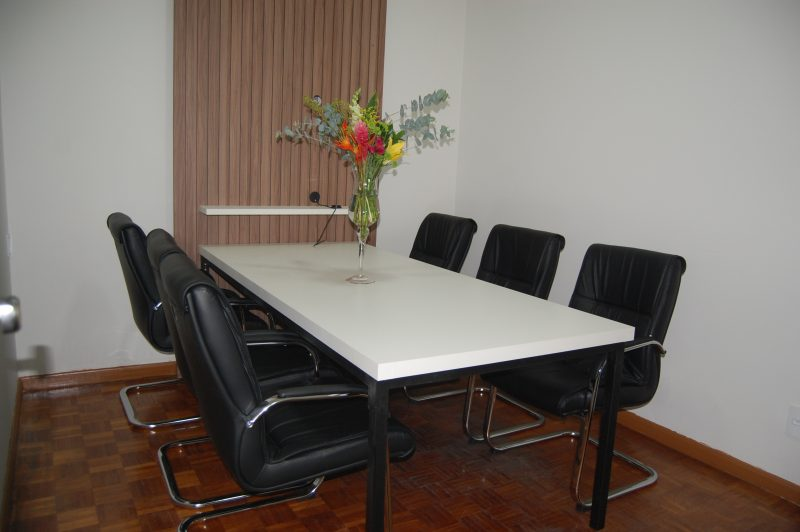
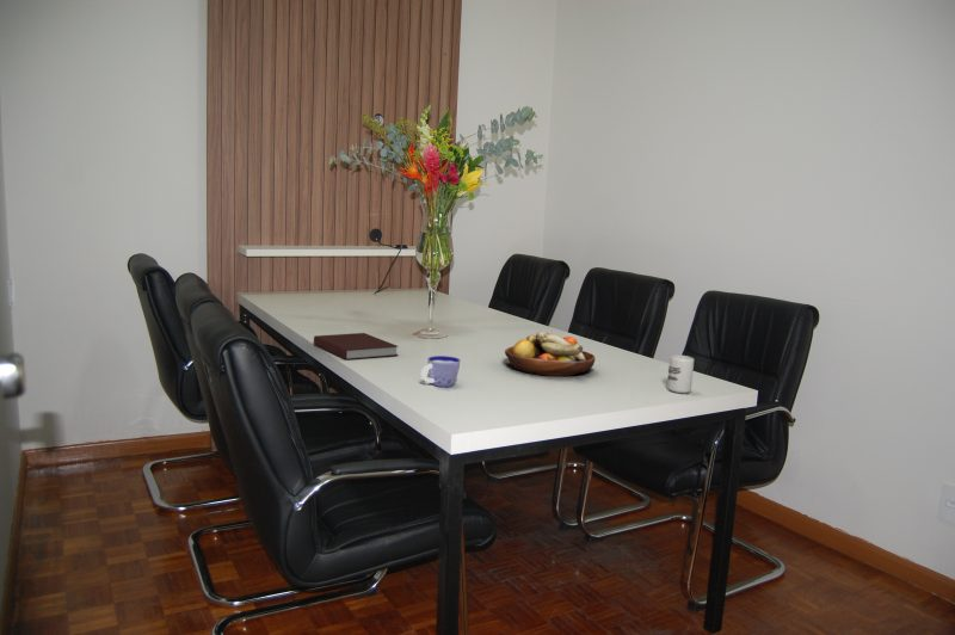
+ fruit bowl (550, 350)
+ cup (679, 374)
+ notebook (355, 345)
+ cup (439, 371)
